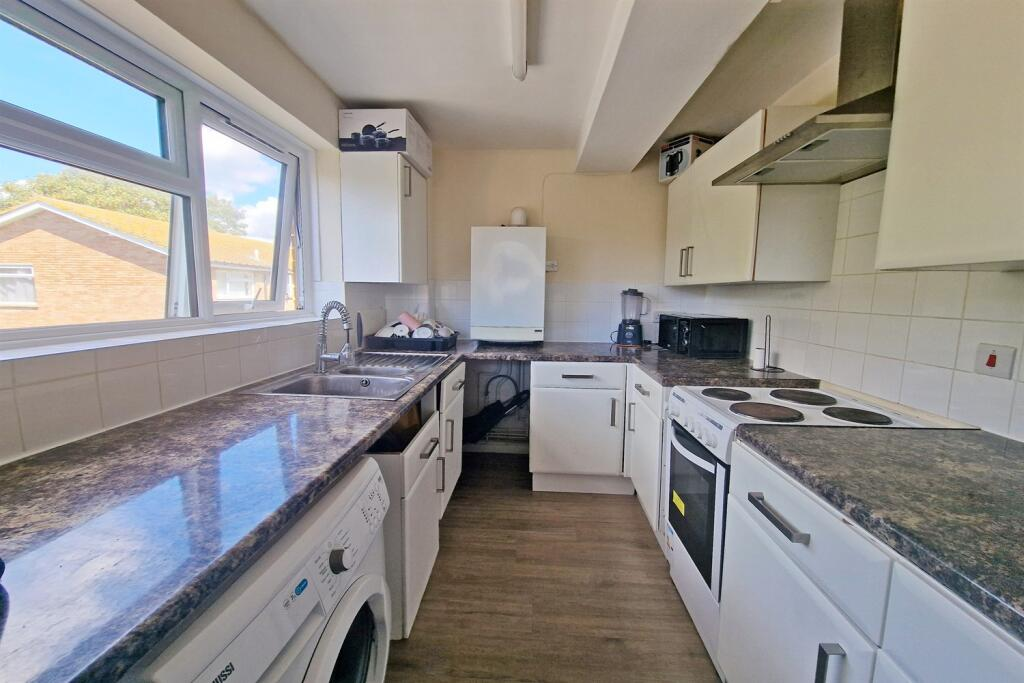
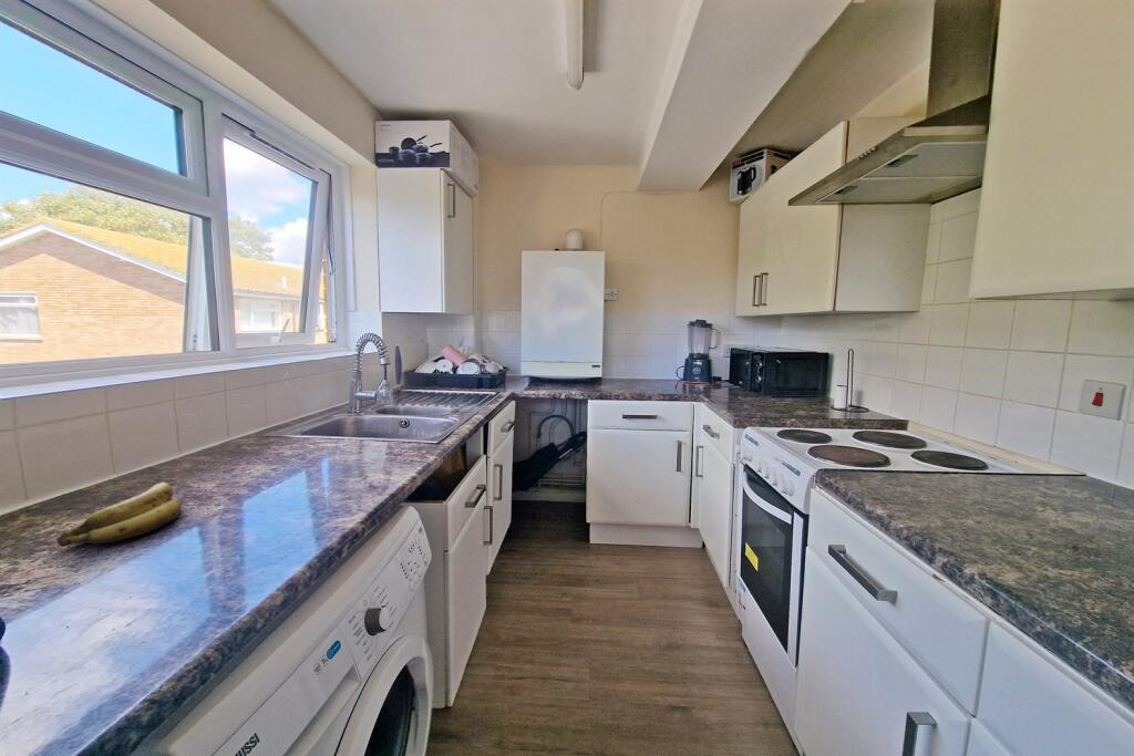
+ banana (122, 507)
